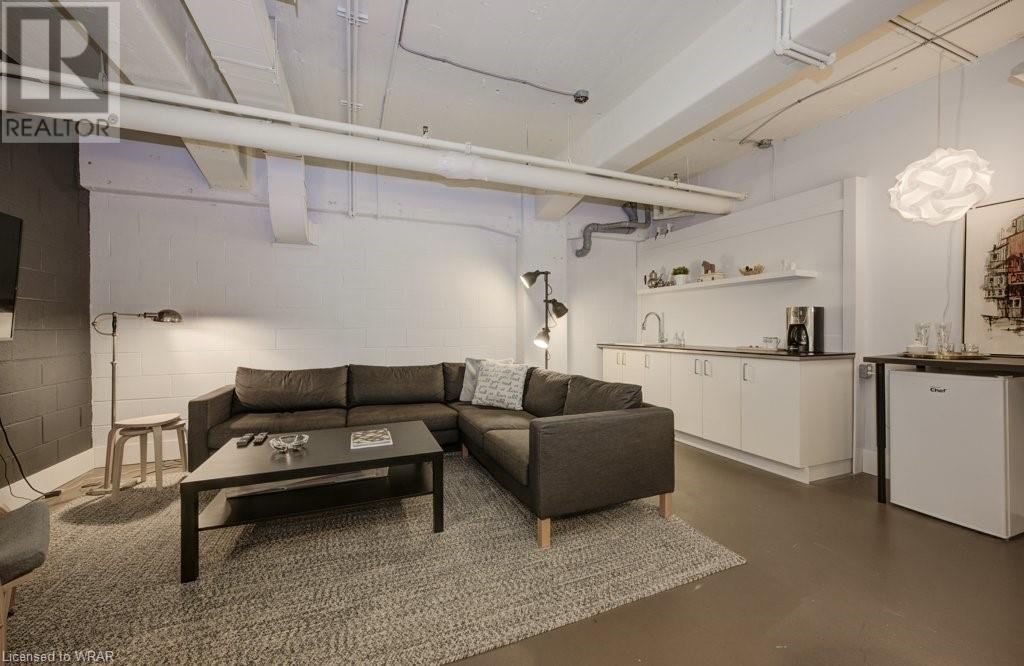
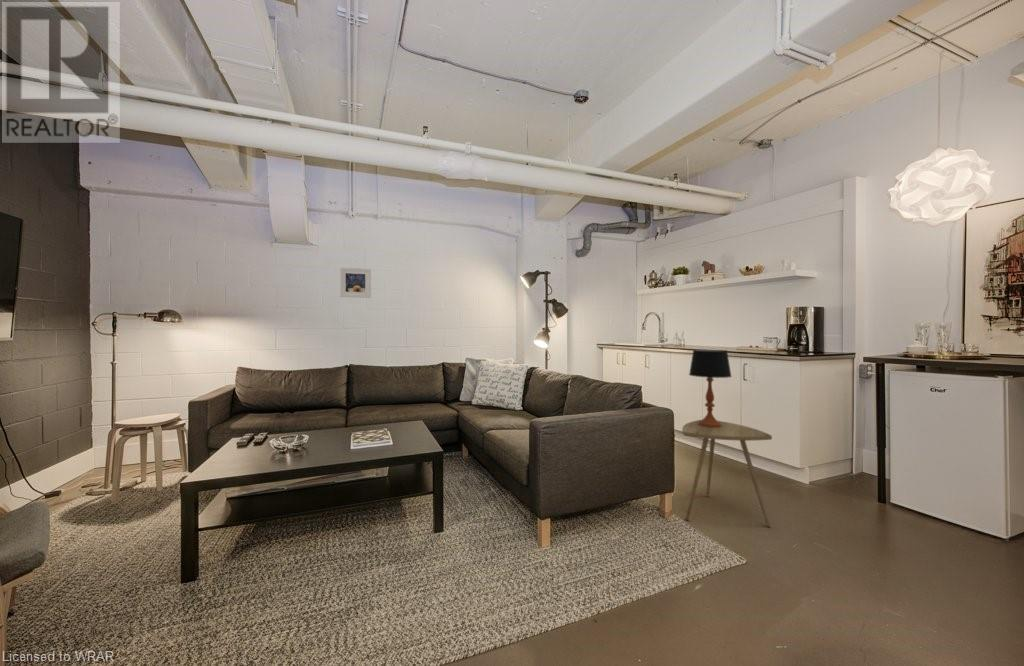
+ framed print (355, 282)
+ side table (711, 468)
+ table lamp (709, 387)
